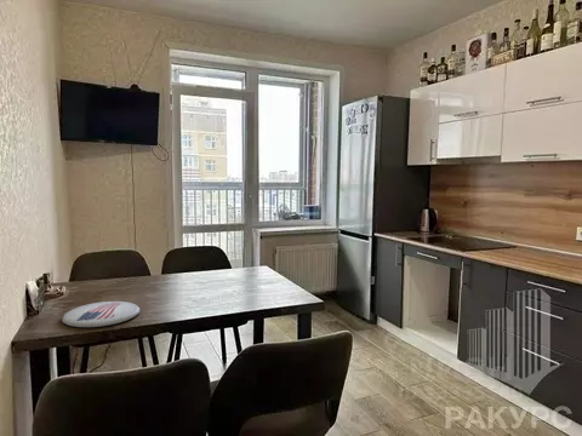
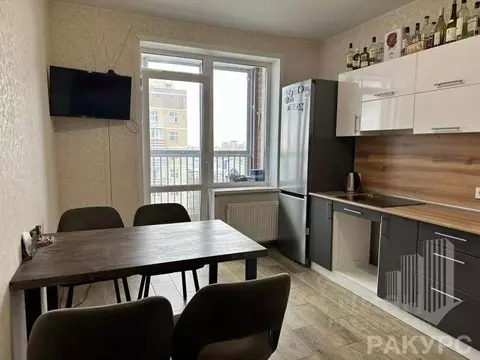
- plate (102, 311)
